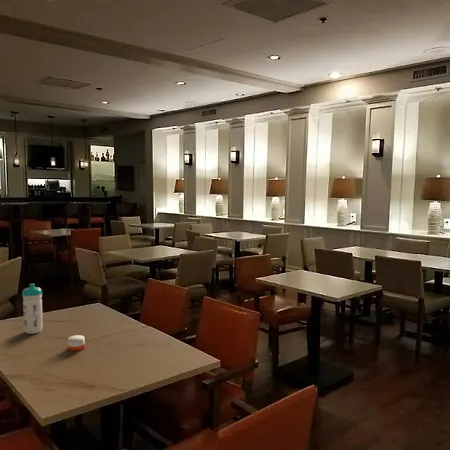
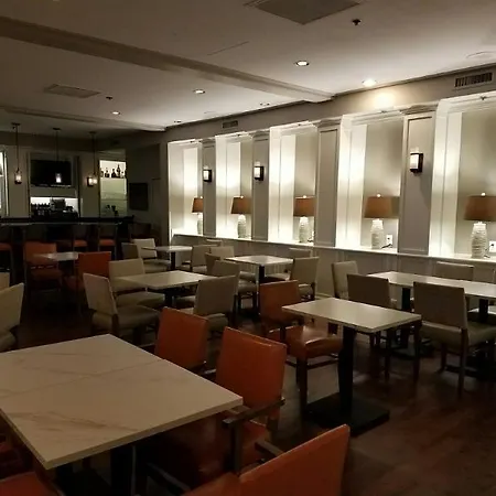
- water bottle (32, 307)
- candle (76, 337)
